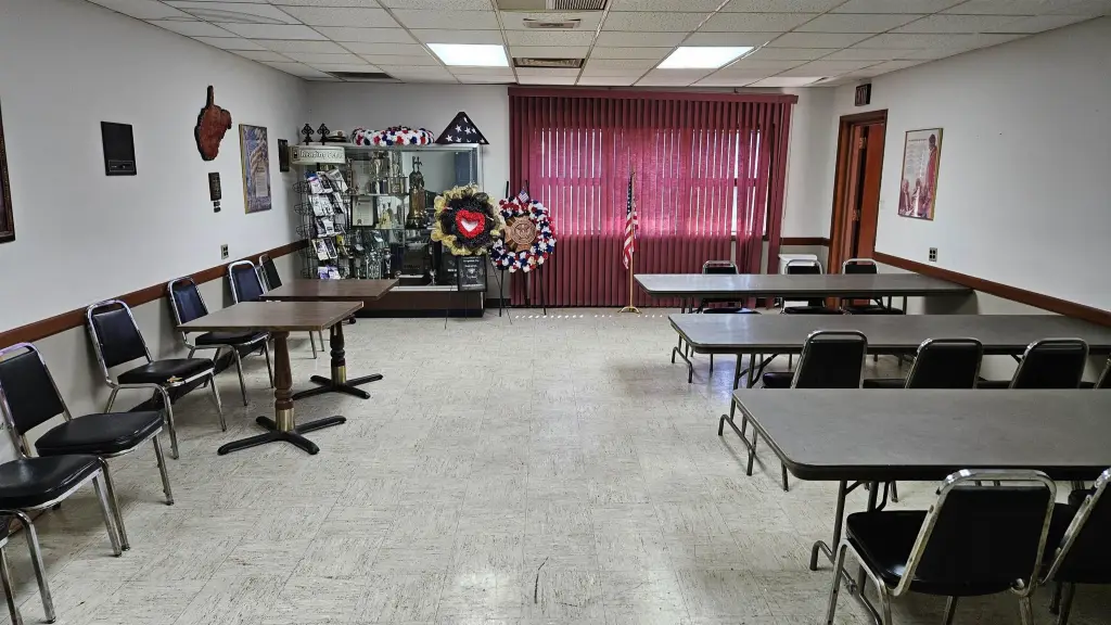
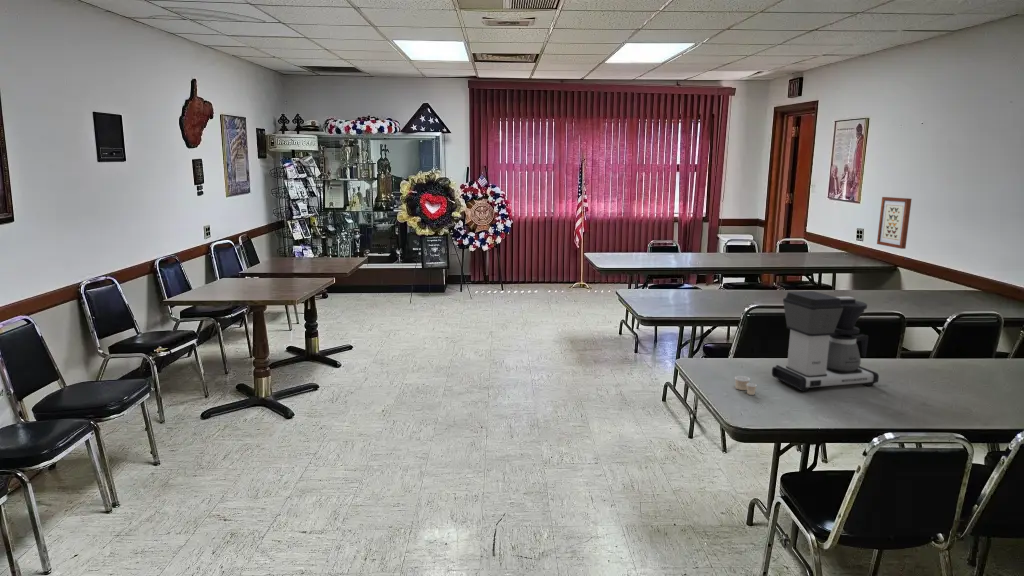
+ wall art (893, 222)
+ coffee maker (828, 338)
+ paper cup (745, 385)
